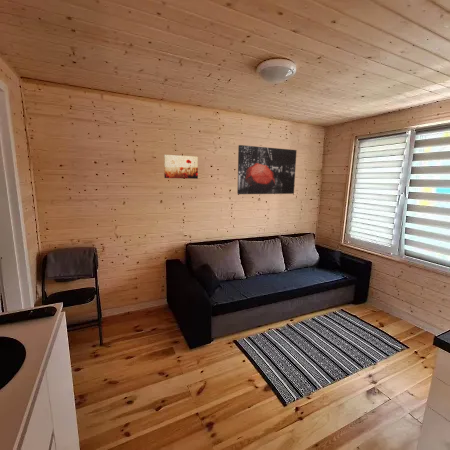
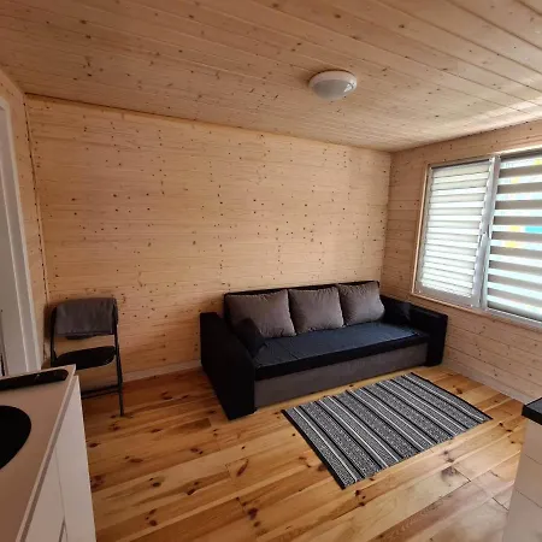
- wall art (268, 171)
- wall art (181, 167)
